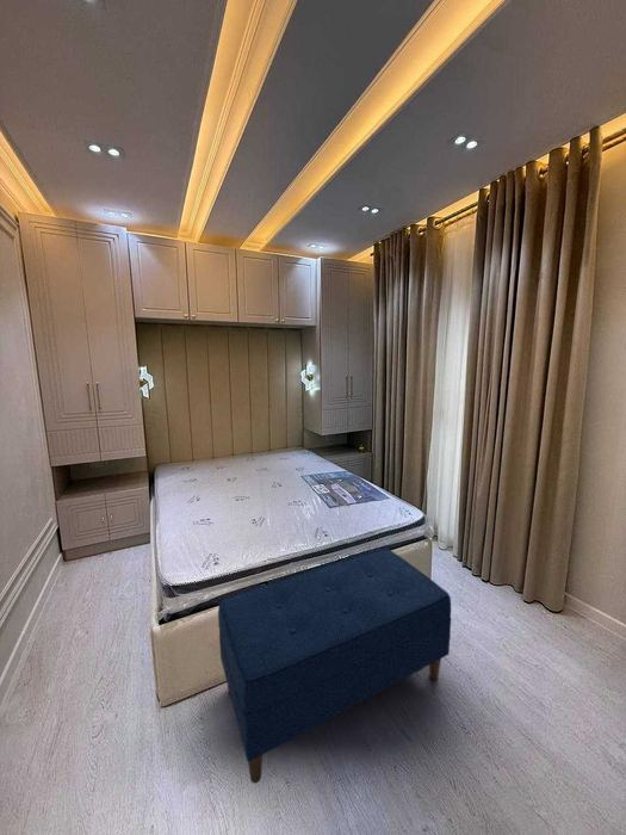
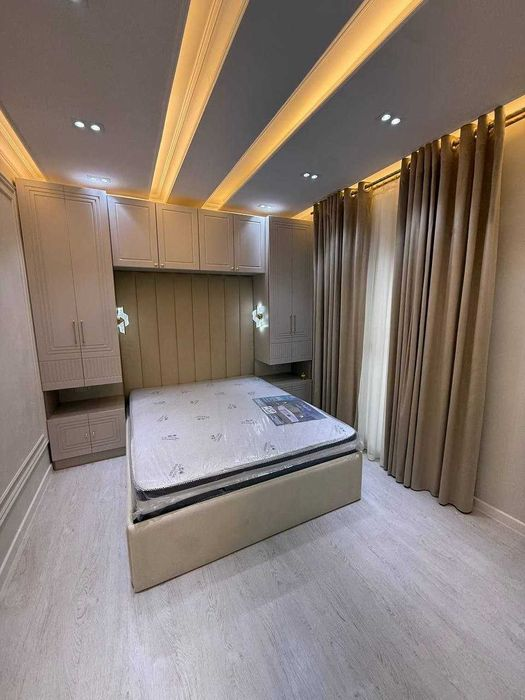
- bench (335, 641)
